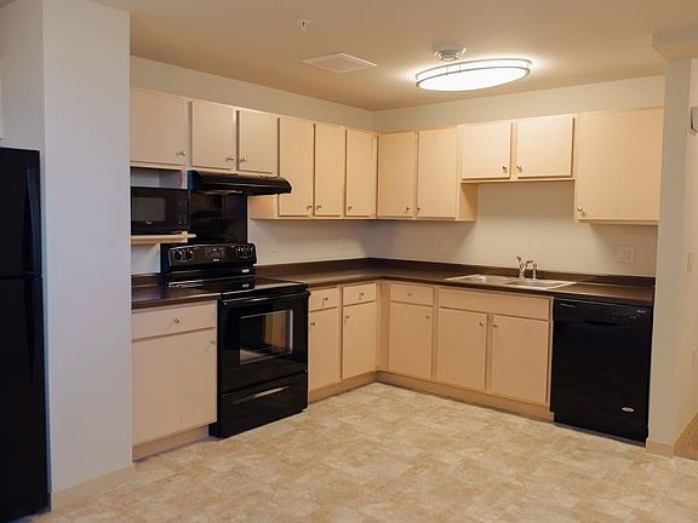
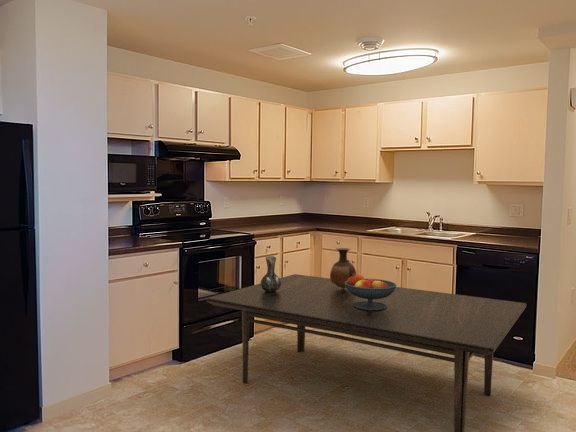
+ pitcher (270, 273)
+ fruit bowl (370, 290)
+ vase (343, 268)
+ dining table (364, 343)
